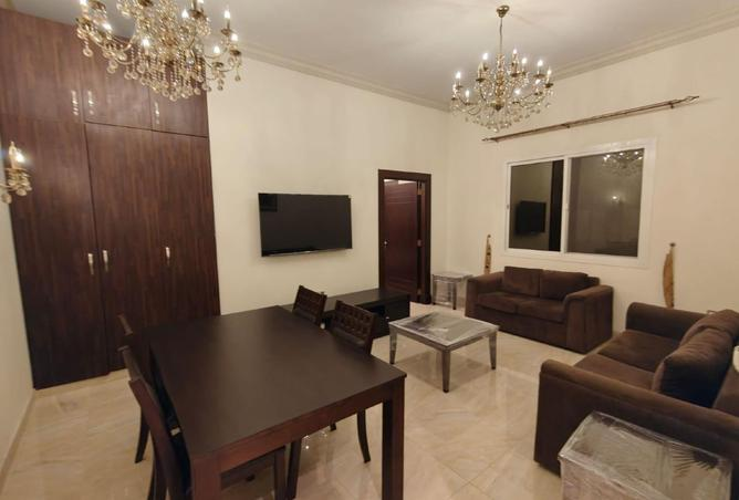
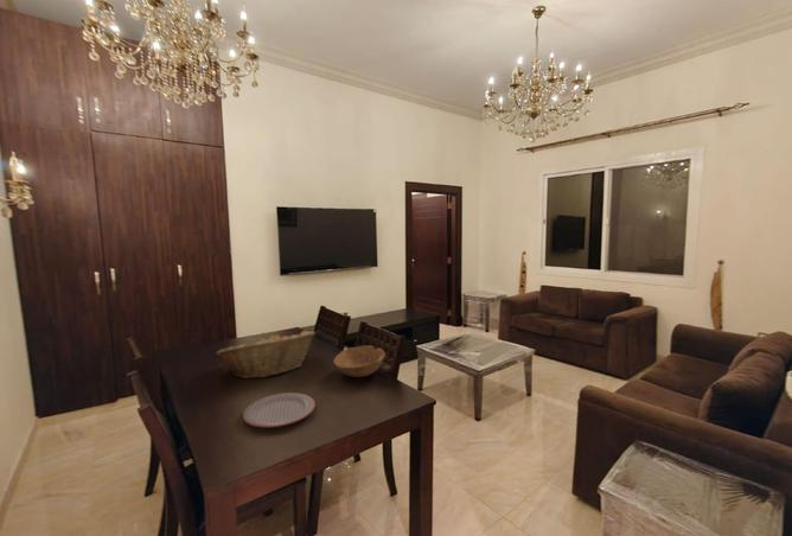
+ plate (280, 410)
+ bowl (359, 363)
+ fruit basket (268, 350)
